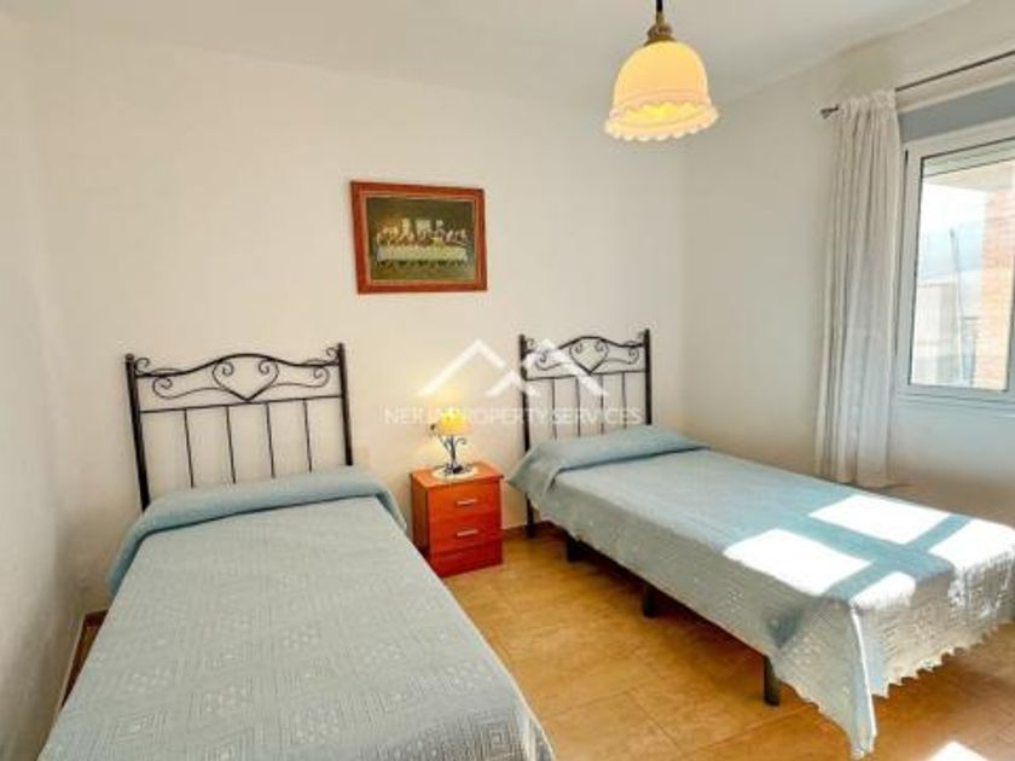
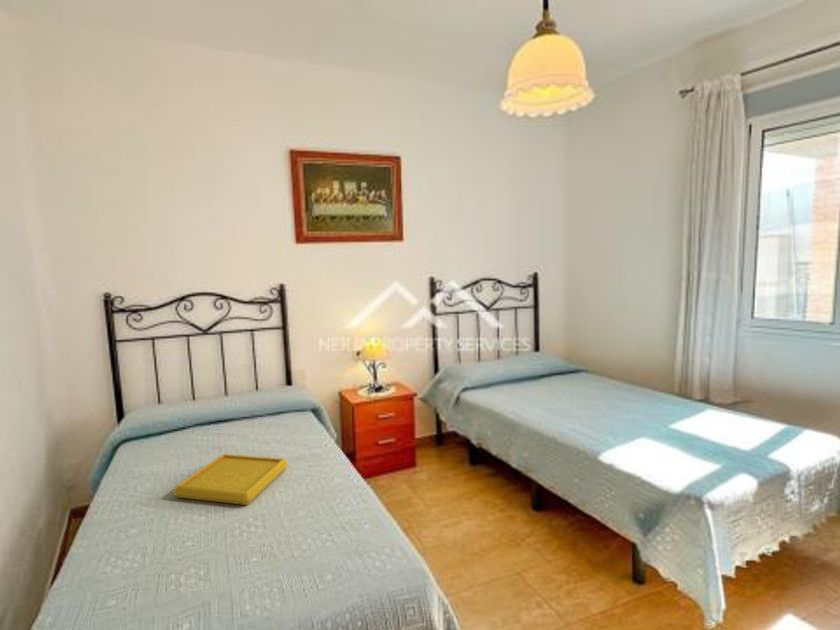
+ serving tray (234, 476)
